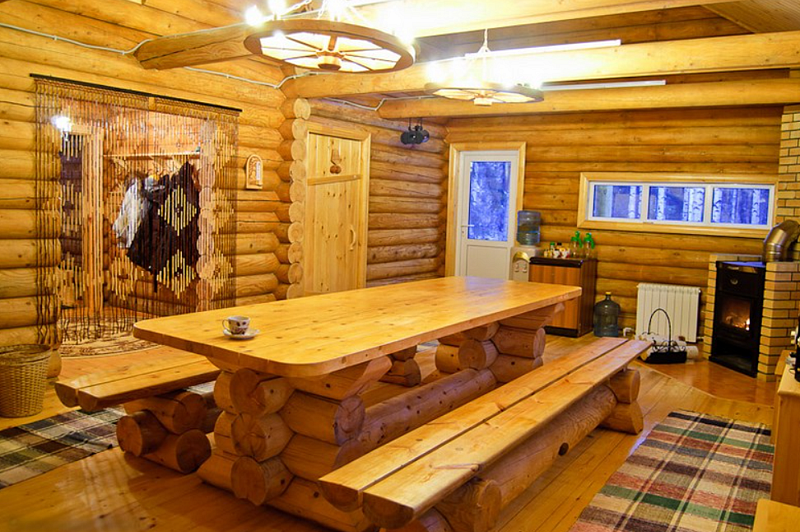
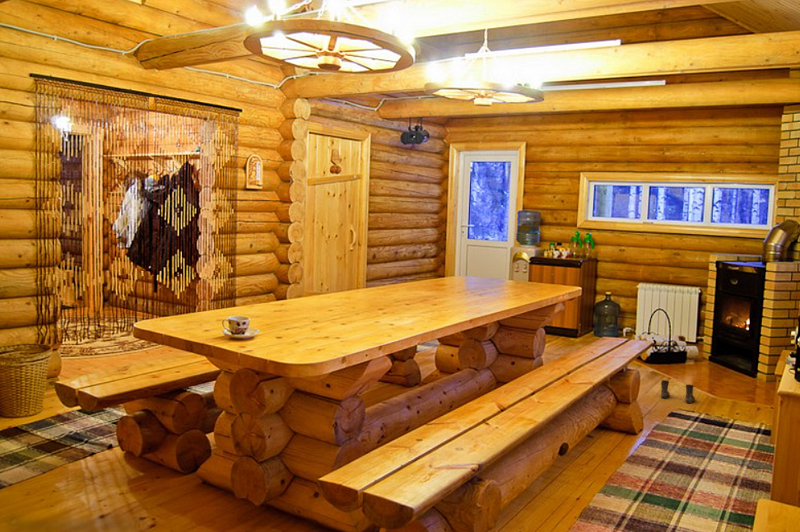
+ boots (686, 390)
